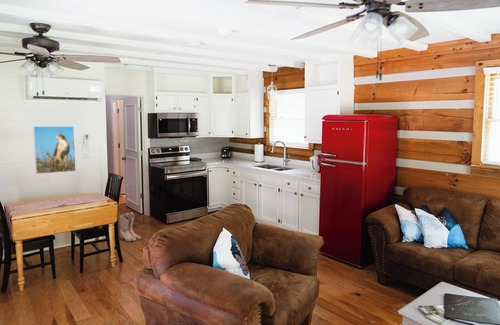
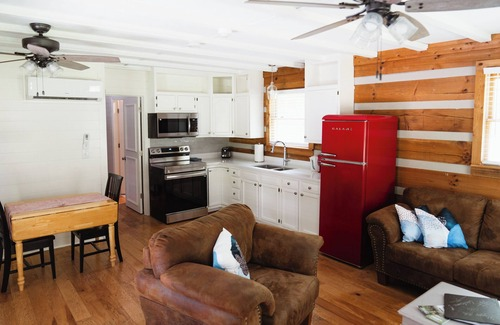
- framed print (55, 149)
- boots (130, 226)
